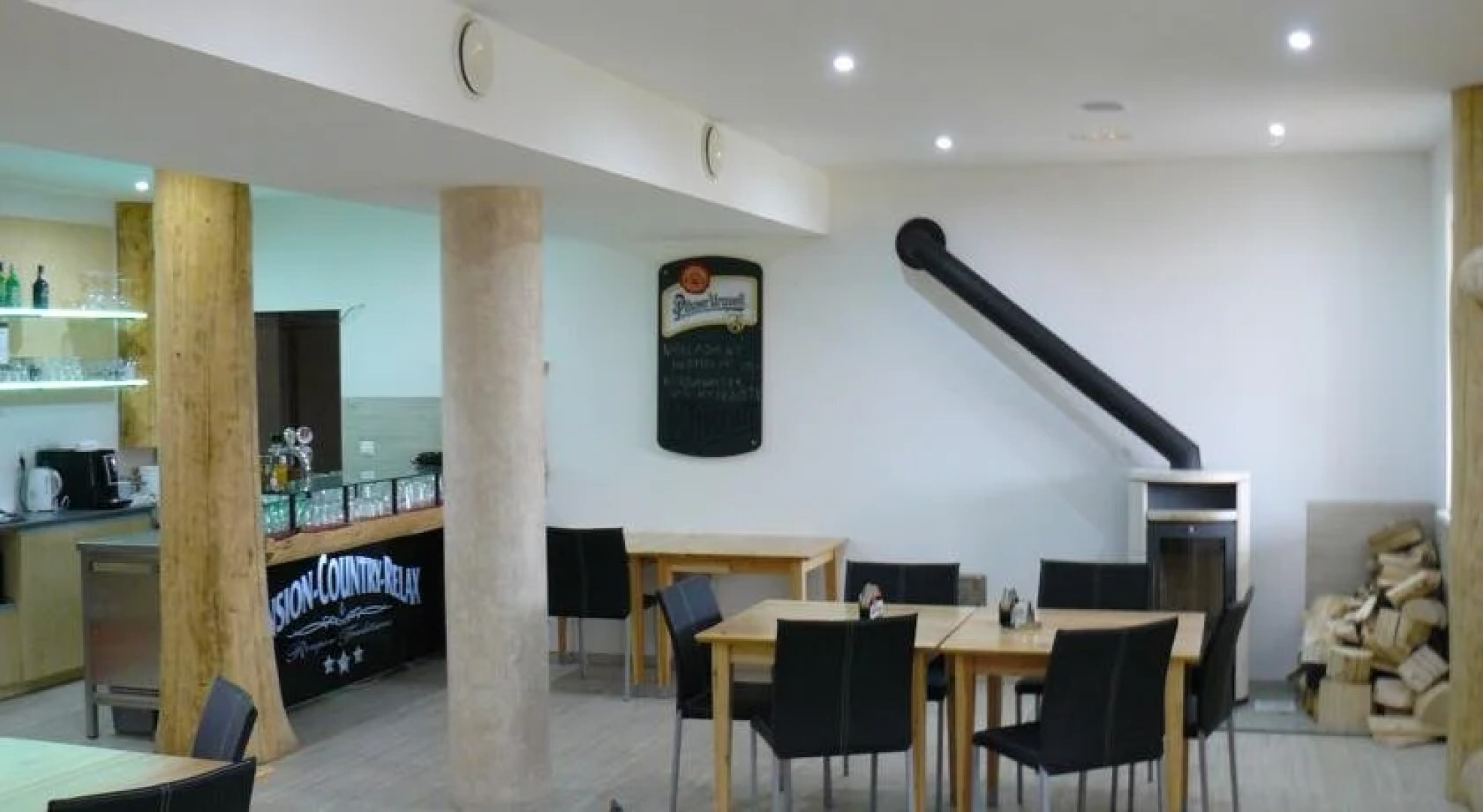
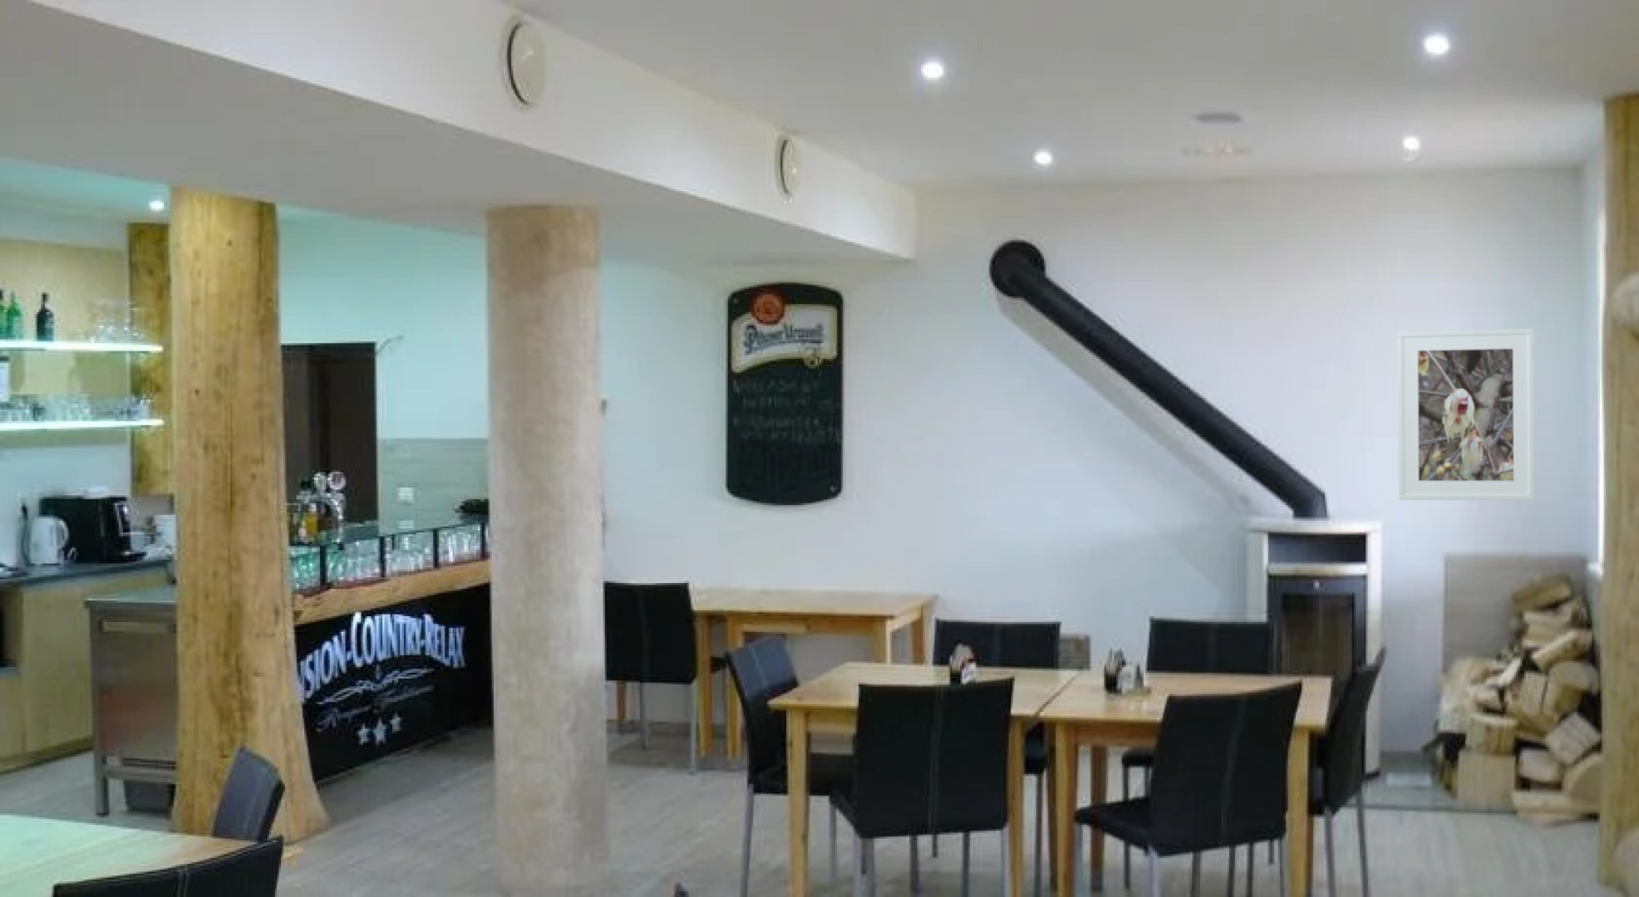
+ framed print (1465, 414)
